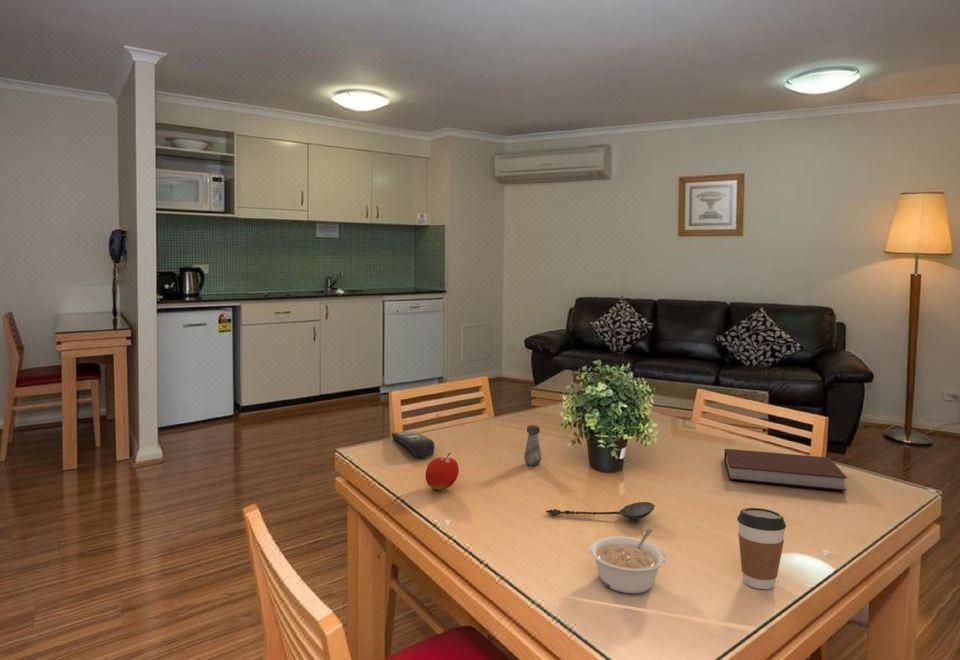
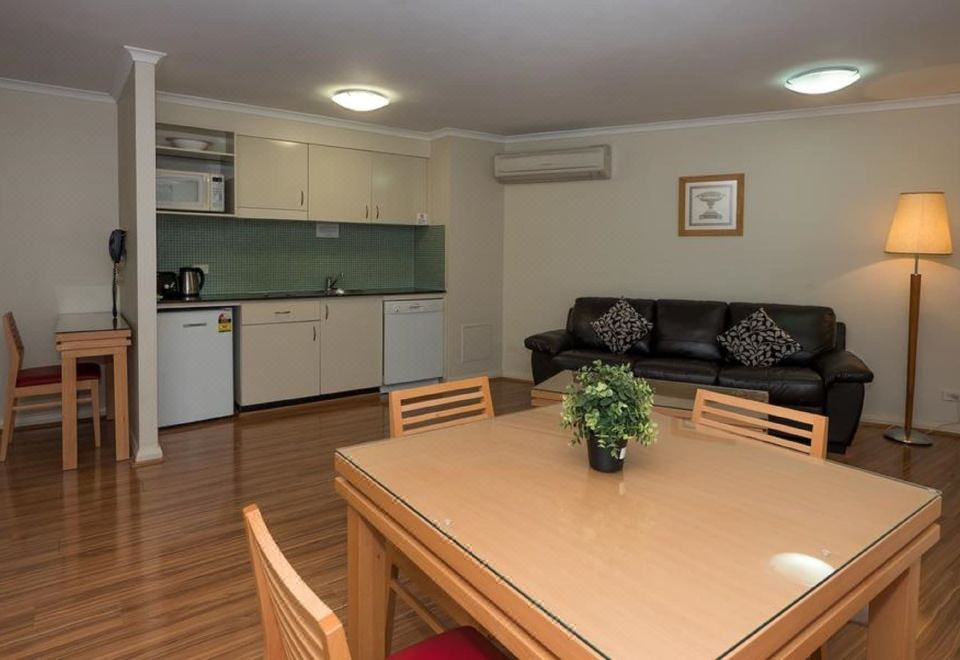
- coffee cup (760, 547)
- fruit (441, 471)
- salt shaker (532, 445)
- remote control (412, 440)
- spoon (599, 512)
- legume (626, 561)
- notebook (780, 468)
